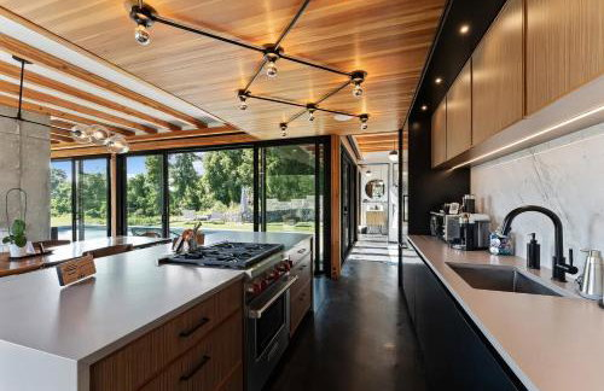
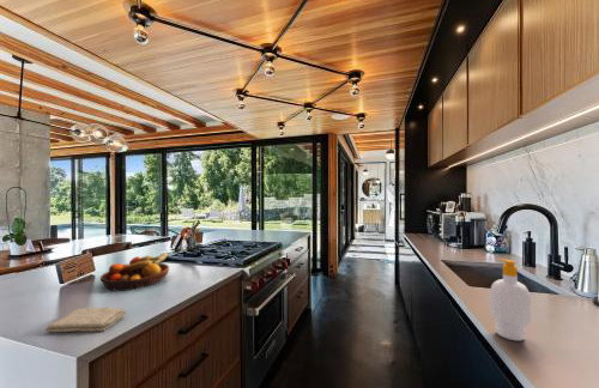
+ fruit bowl (137, 268)
+ washcloth (89, 319)
+ soap bottle (509, 297)
